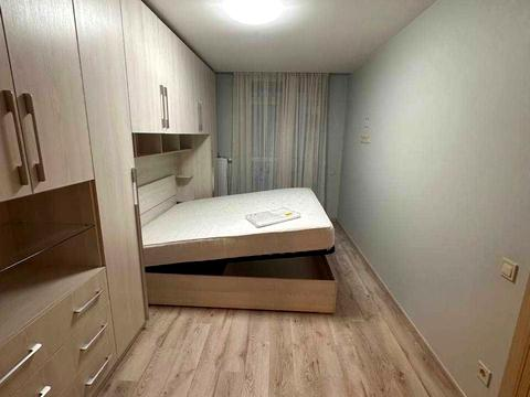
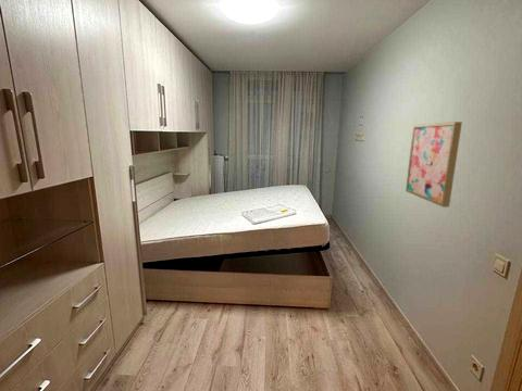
+ wall art (428, 162)
